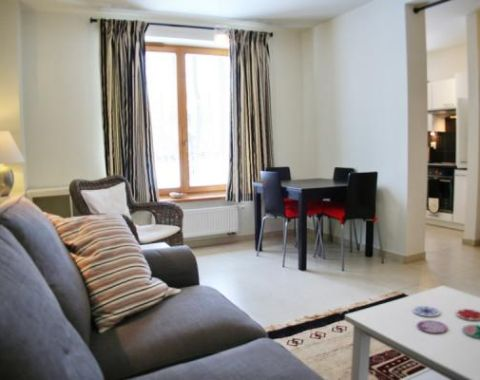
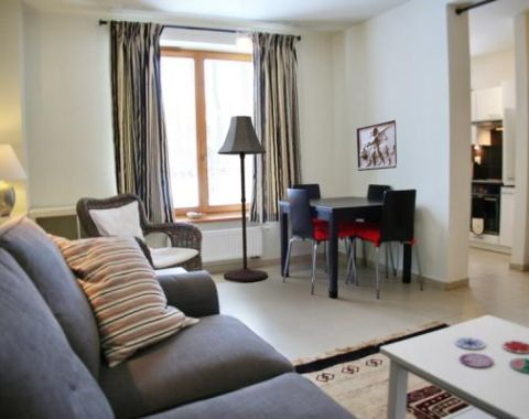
+ wall relief (375, 147)
+ floor lamp (242, 197)
